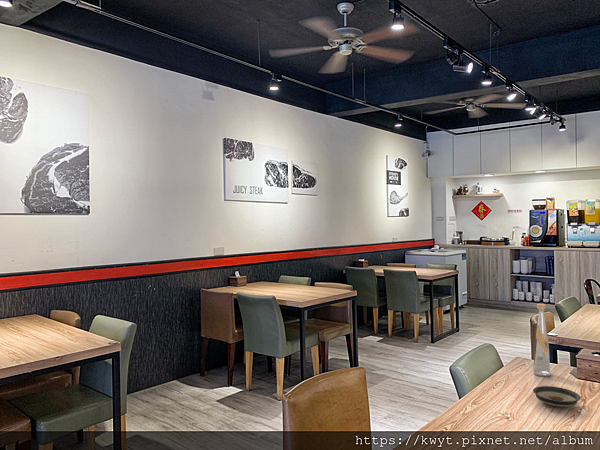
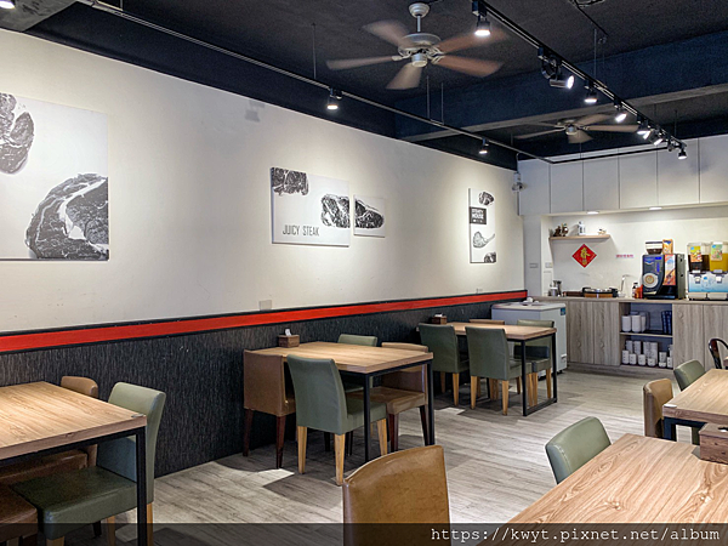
- bottle (541, 339)
- saucer (556, 398)
